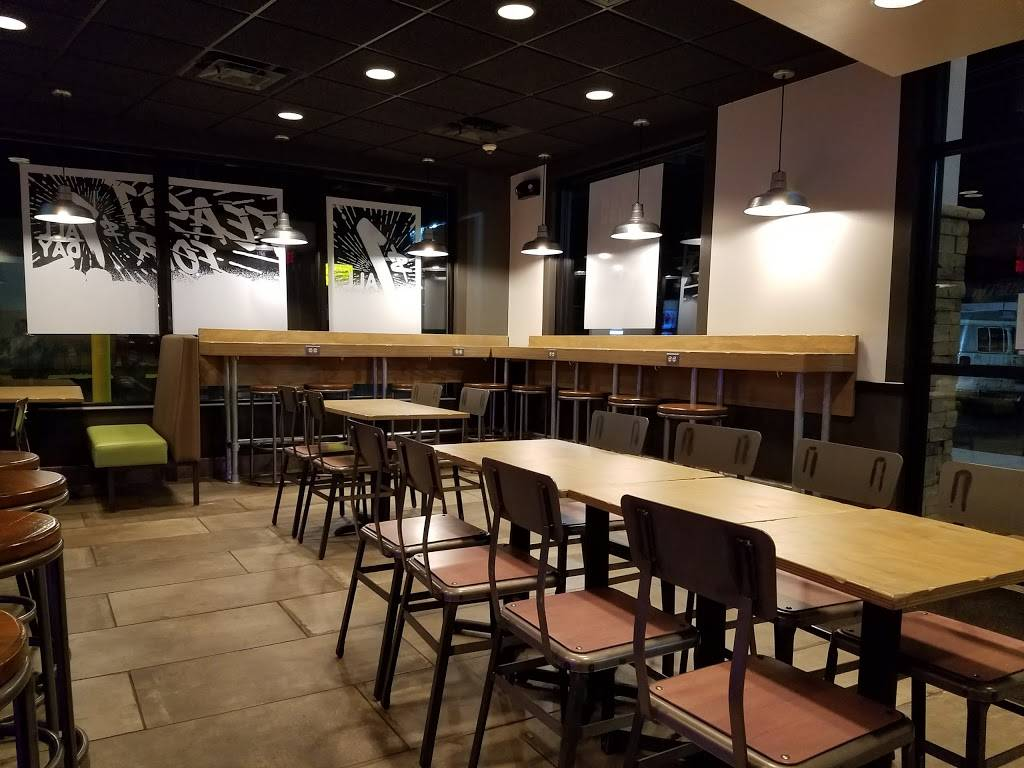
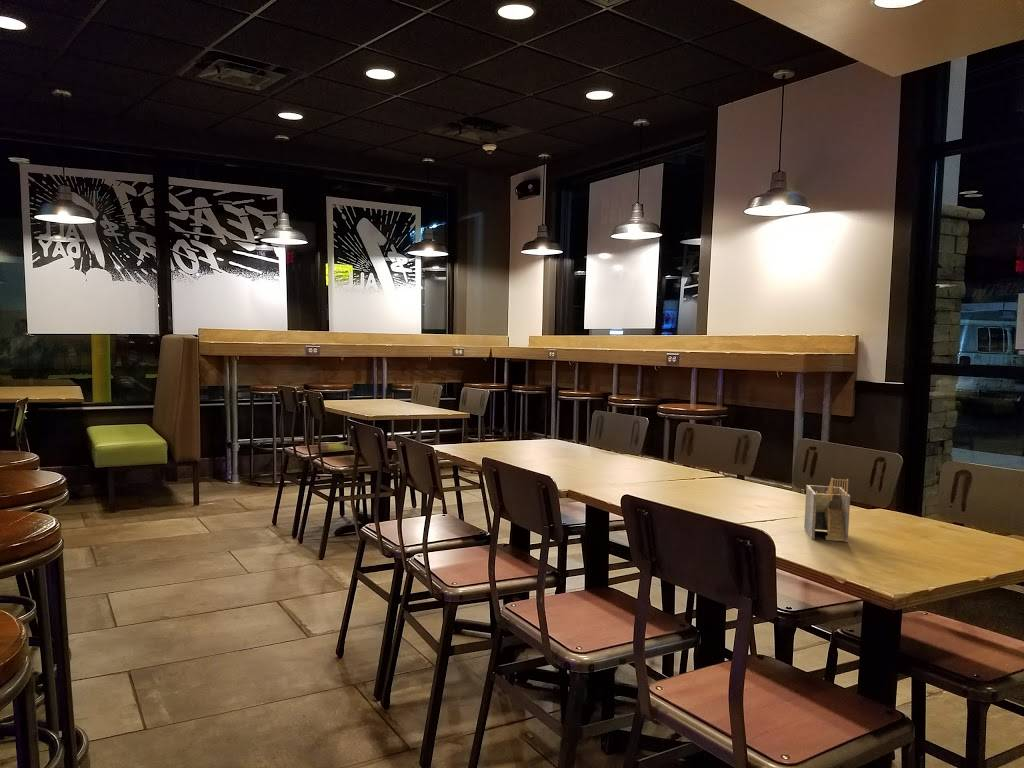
+ napkin holder (827, 504)
